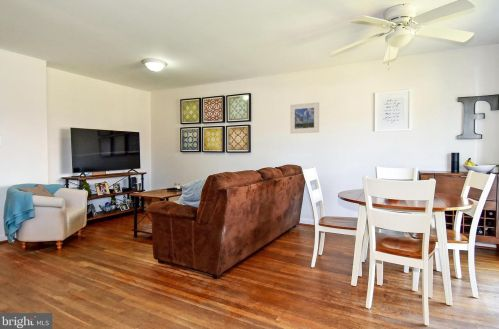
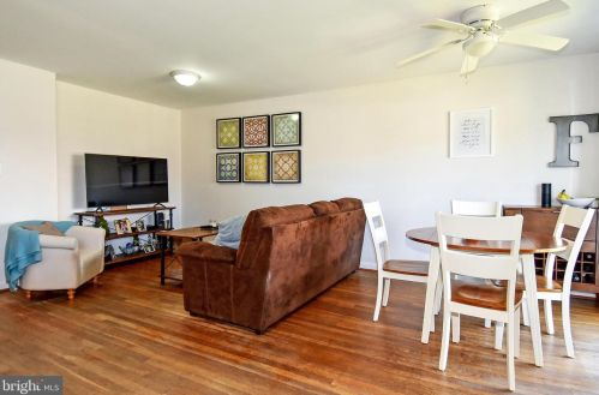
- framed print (304, 118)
